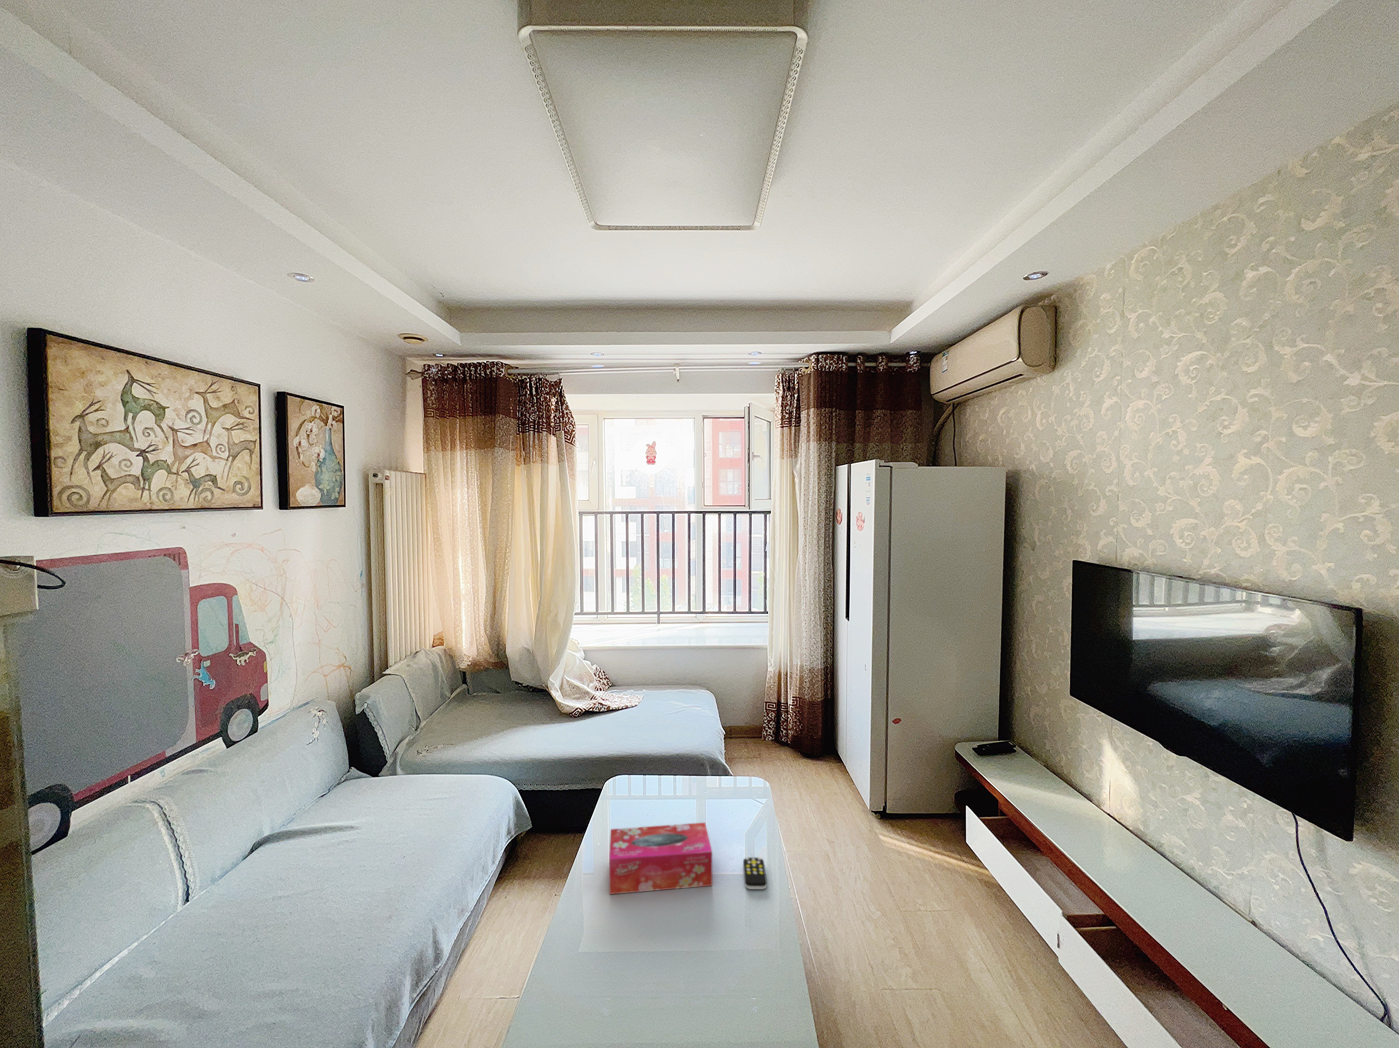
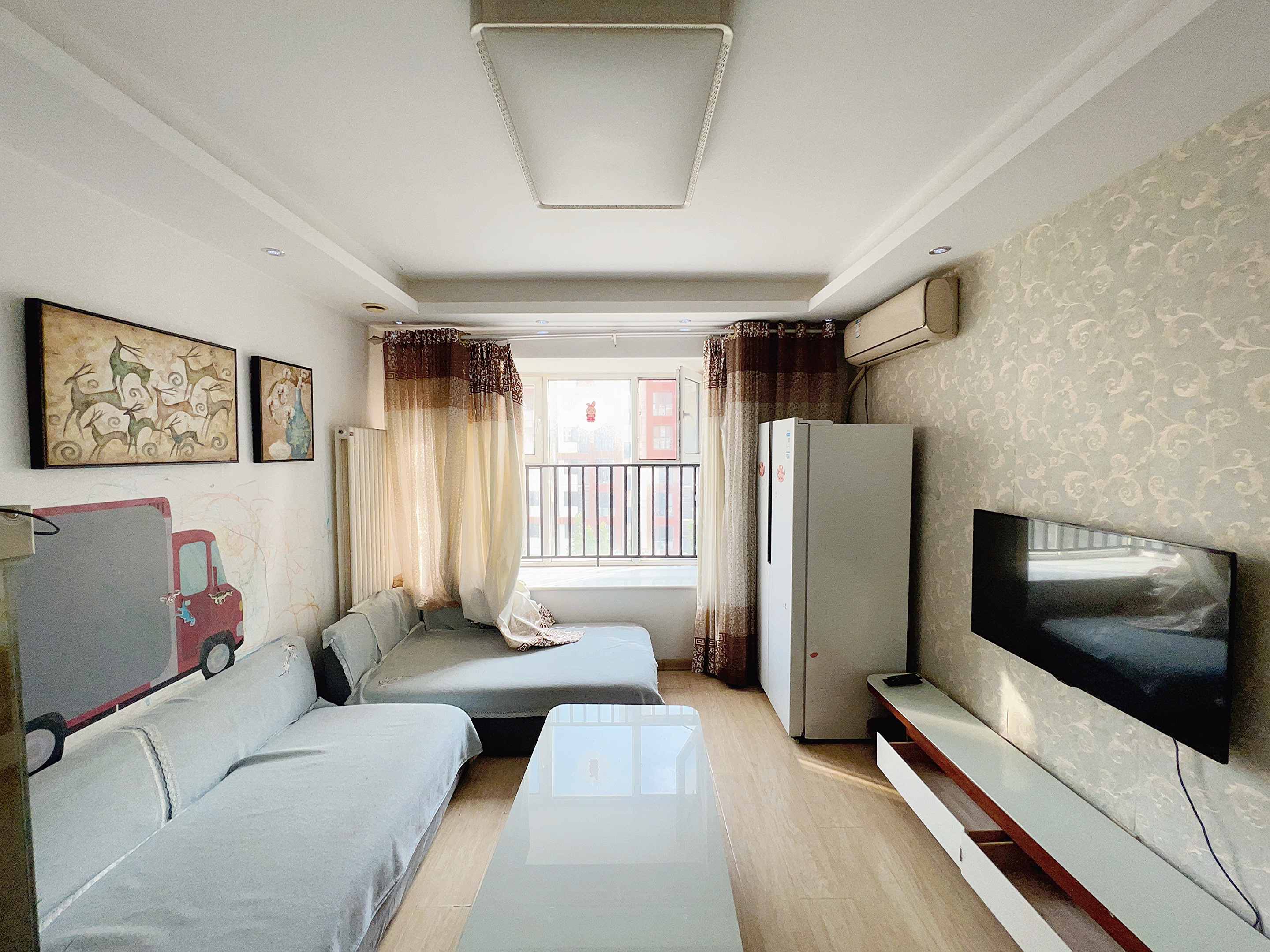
- tissue box (660, 856)
- remote control (755, 872)
